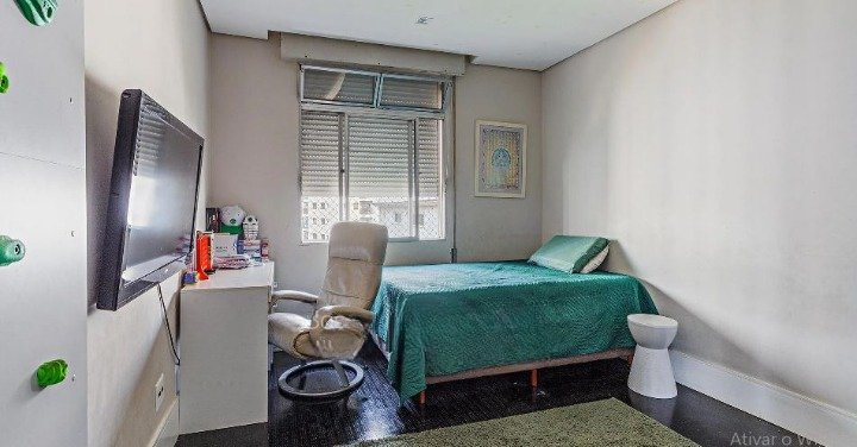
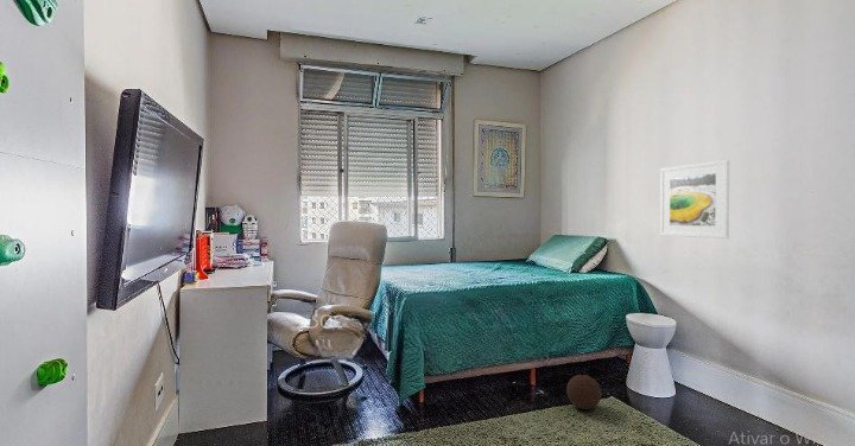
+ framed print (691, 200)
+ ball (583, 391)
